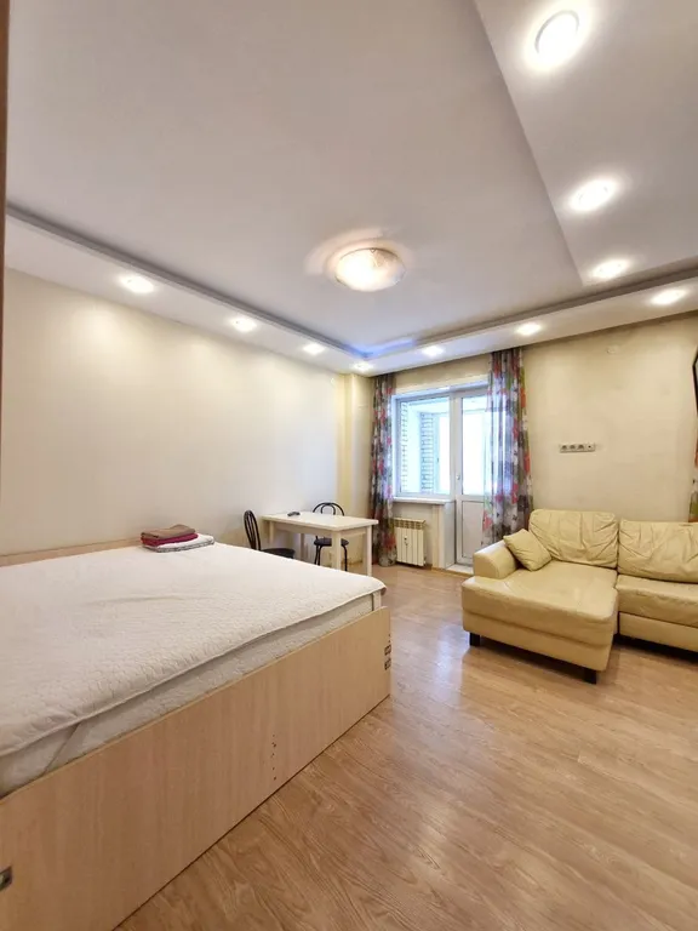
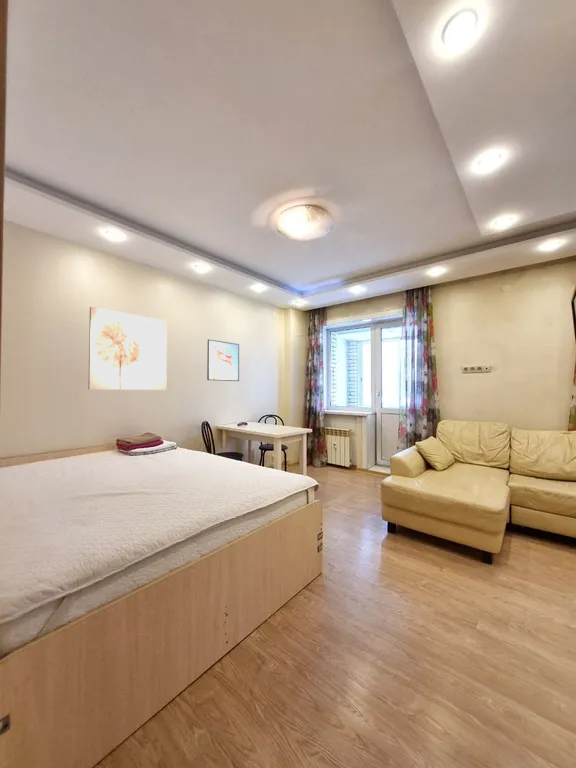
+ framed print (224, 361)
+ wall art (131, 352)
